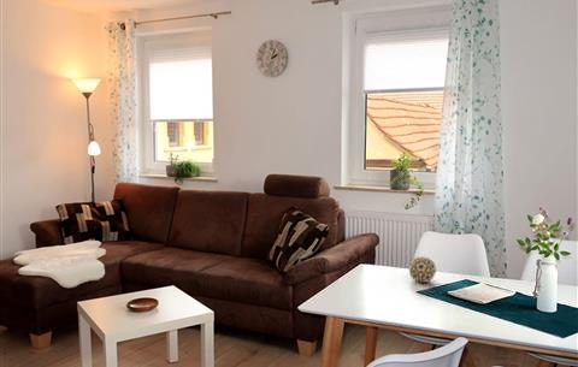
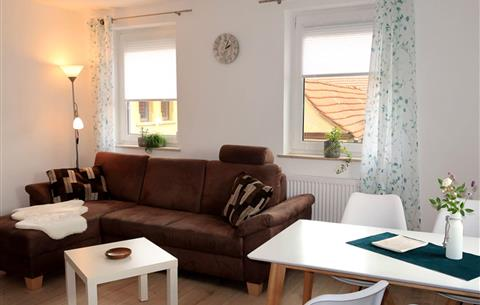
- decorative ball (421, 268)
